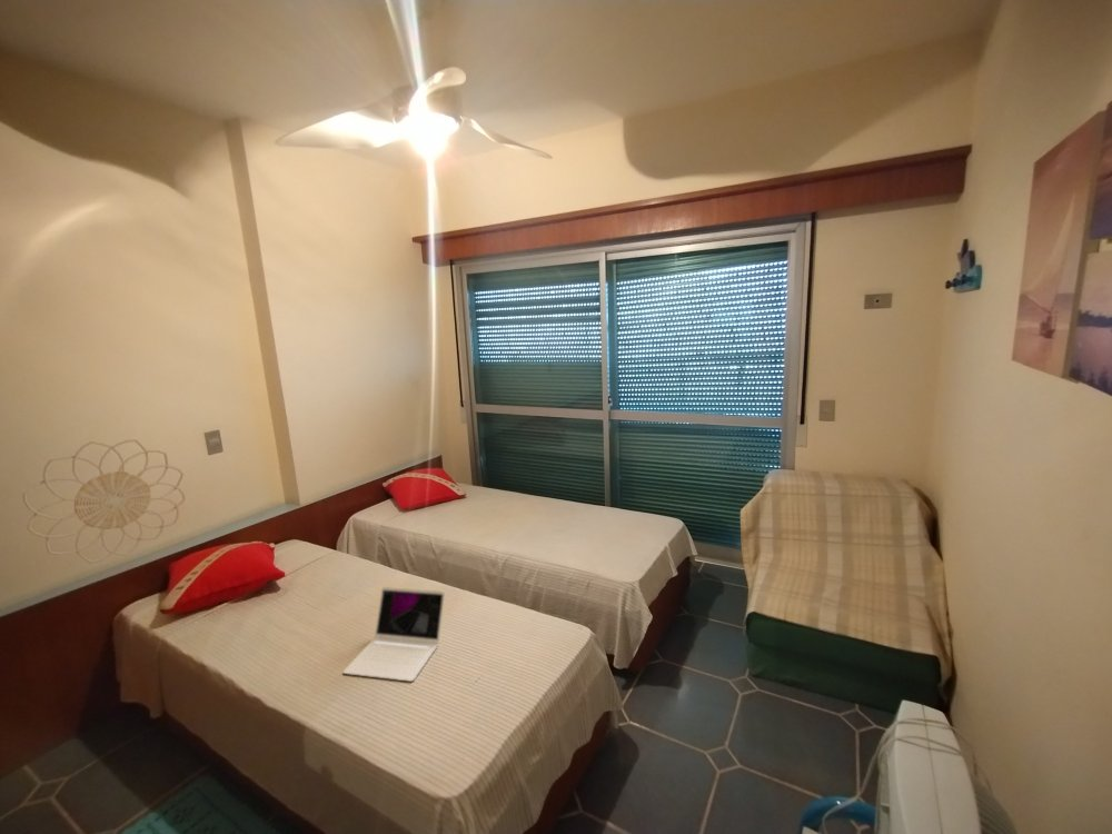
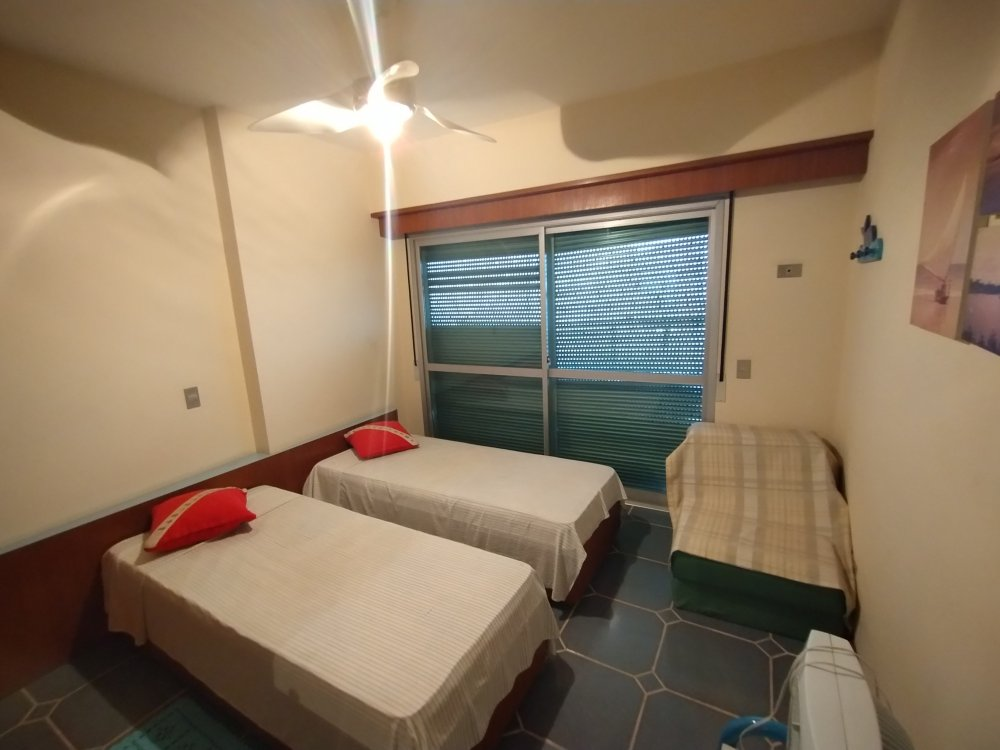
- decorative wall piece (112, 498)
- laptop (396, 627)
